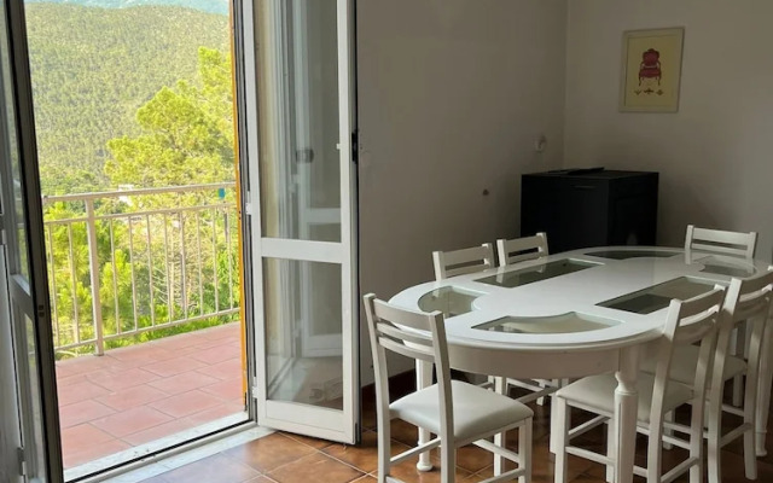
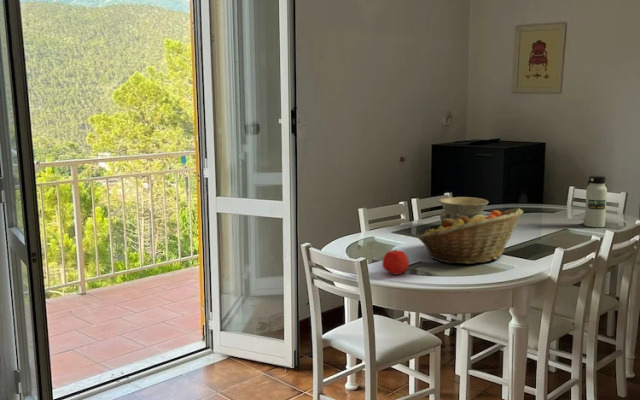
+ fruit basket (471, 232)
+ apple (395, 261)
+ bowl (462, 214)
+ water bottle (595, 201)
